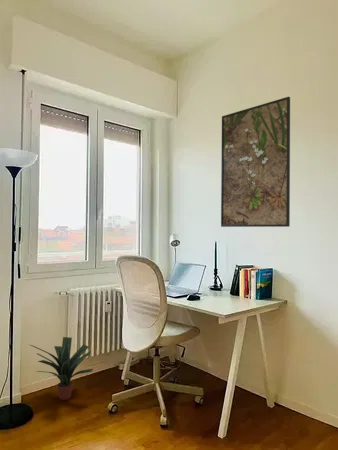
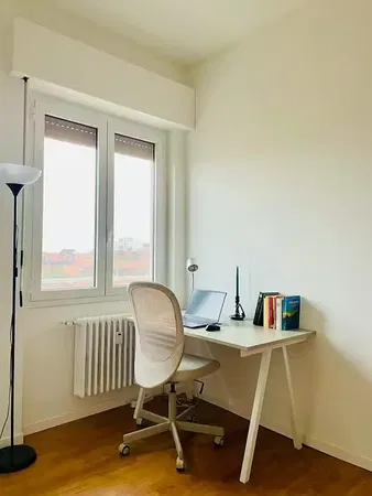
- potted plant (61, 367)
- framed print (252, 166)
